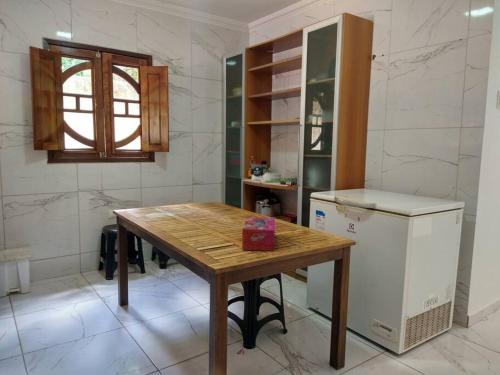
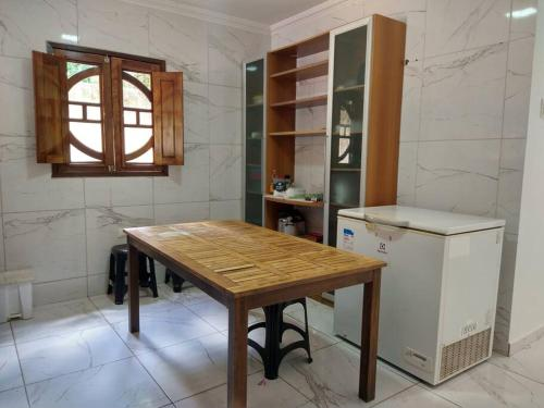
- tissue box (259, 232)
